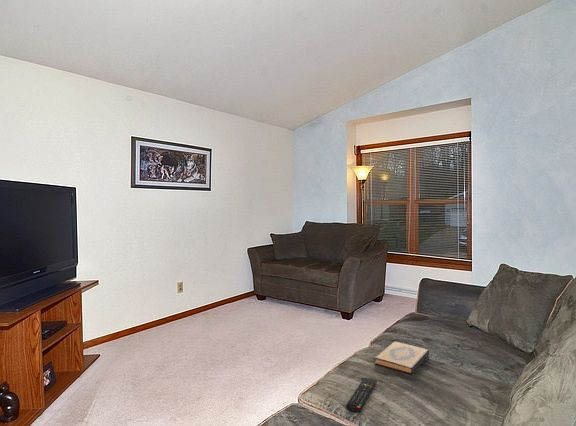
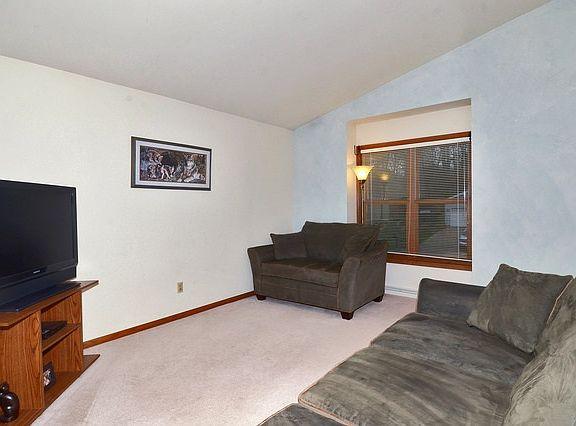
- hardback book (402, 356)
- remote control (362, 394)
